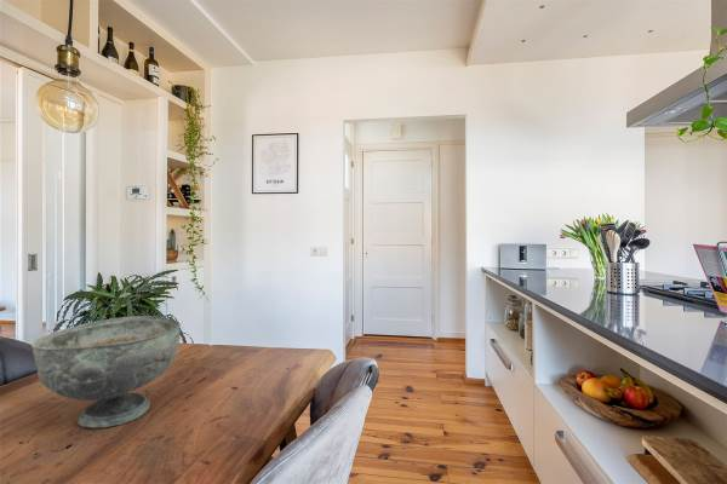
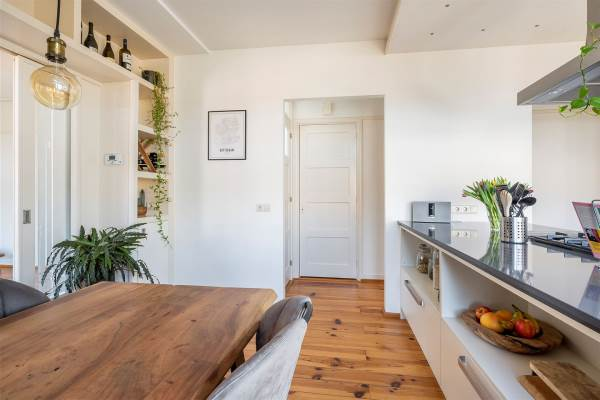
- decorative bowl (114, 370)
